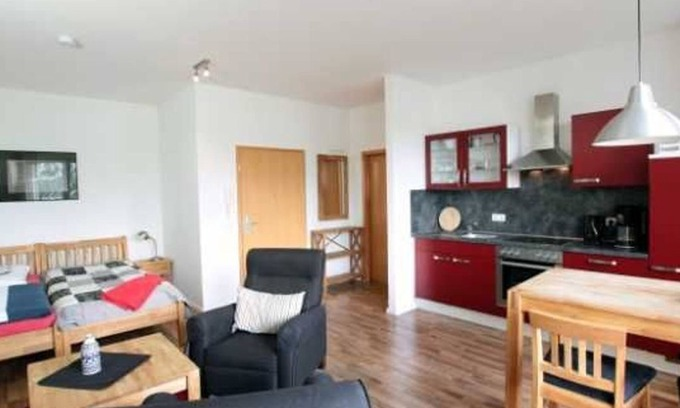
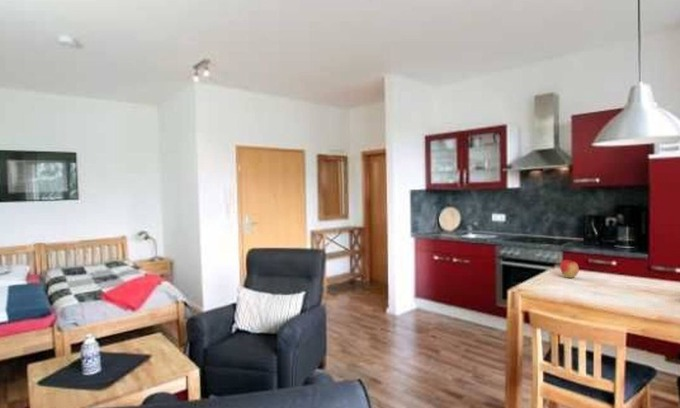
+ apple (569, 269)
